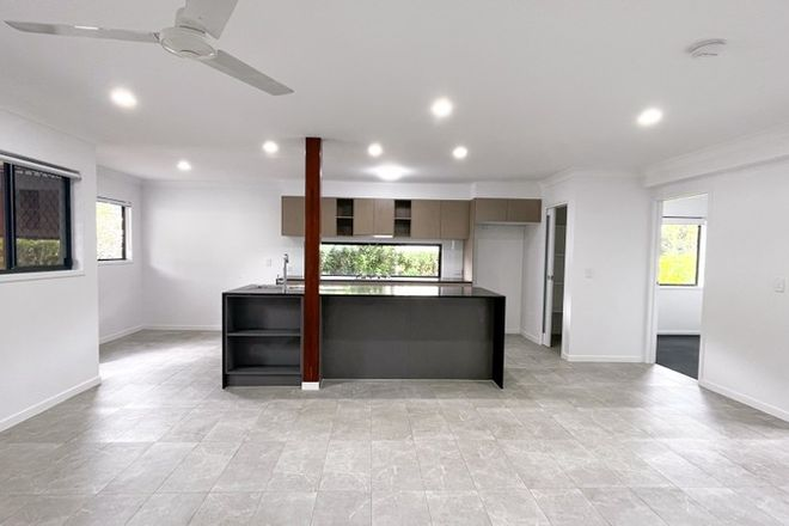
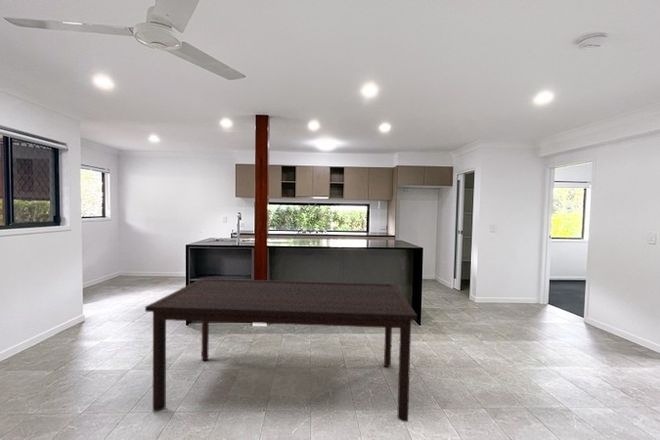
+ dining table (294, 324)
